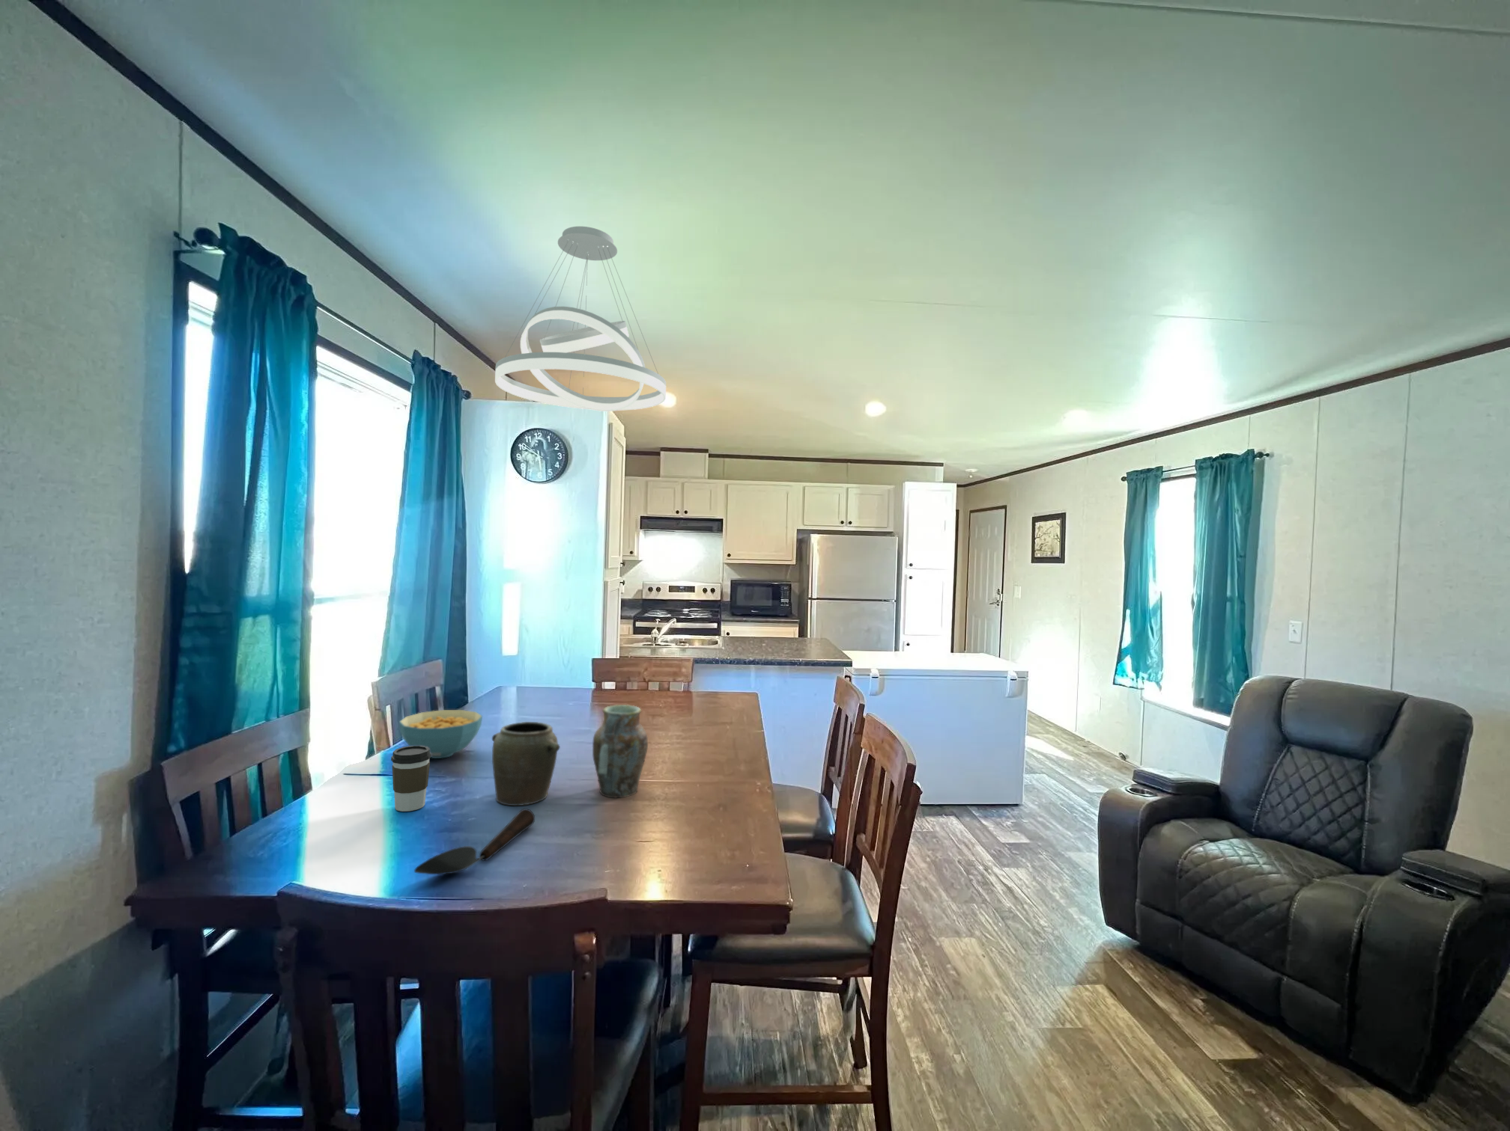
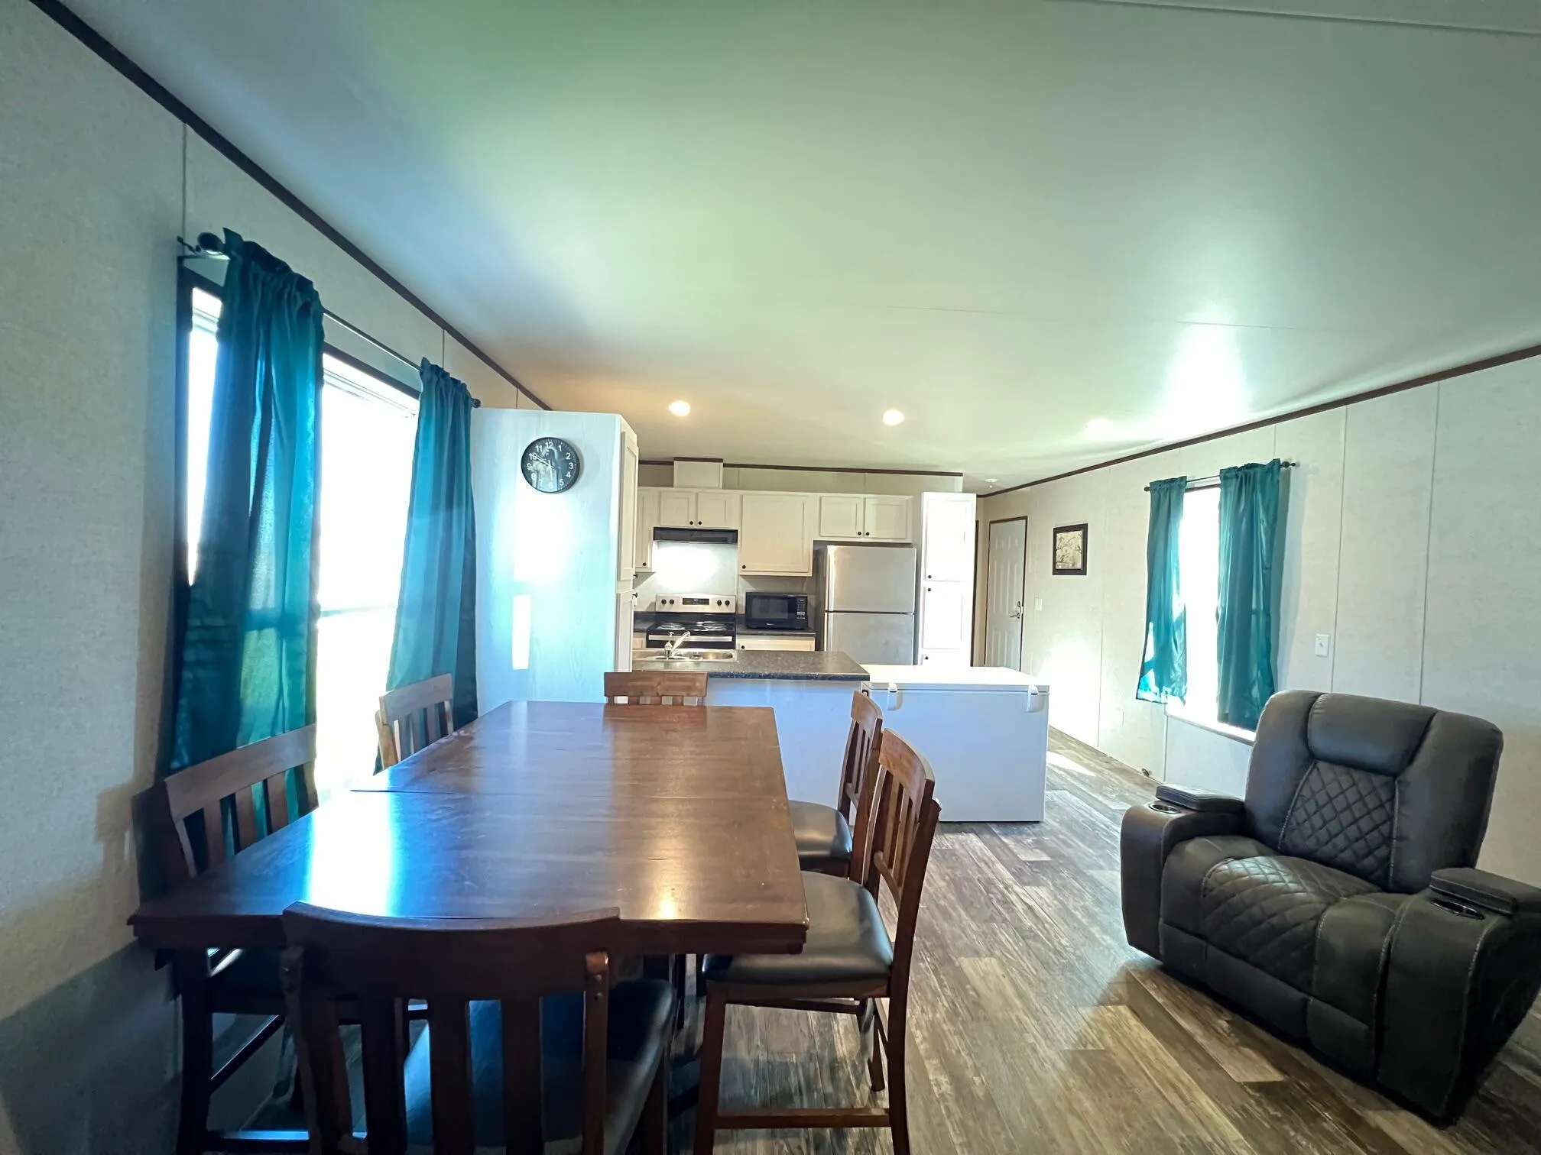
- spoon (486, 845)
- cereal bowl (441, 737)
- jar set (559, 748)
- pendant light (585, 320)
- coffee cup (410, 778)
